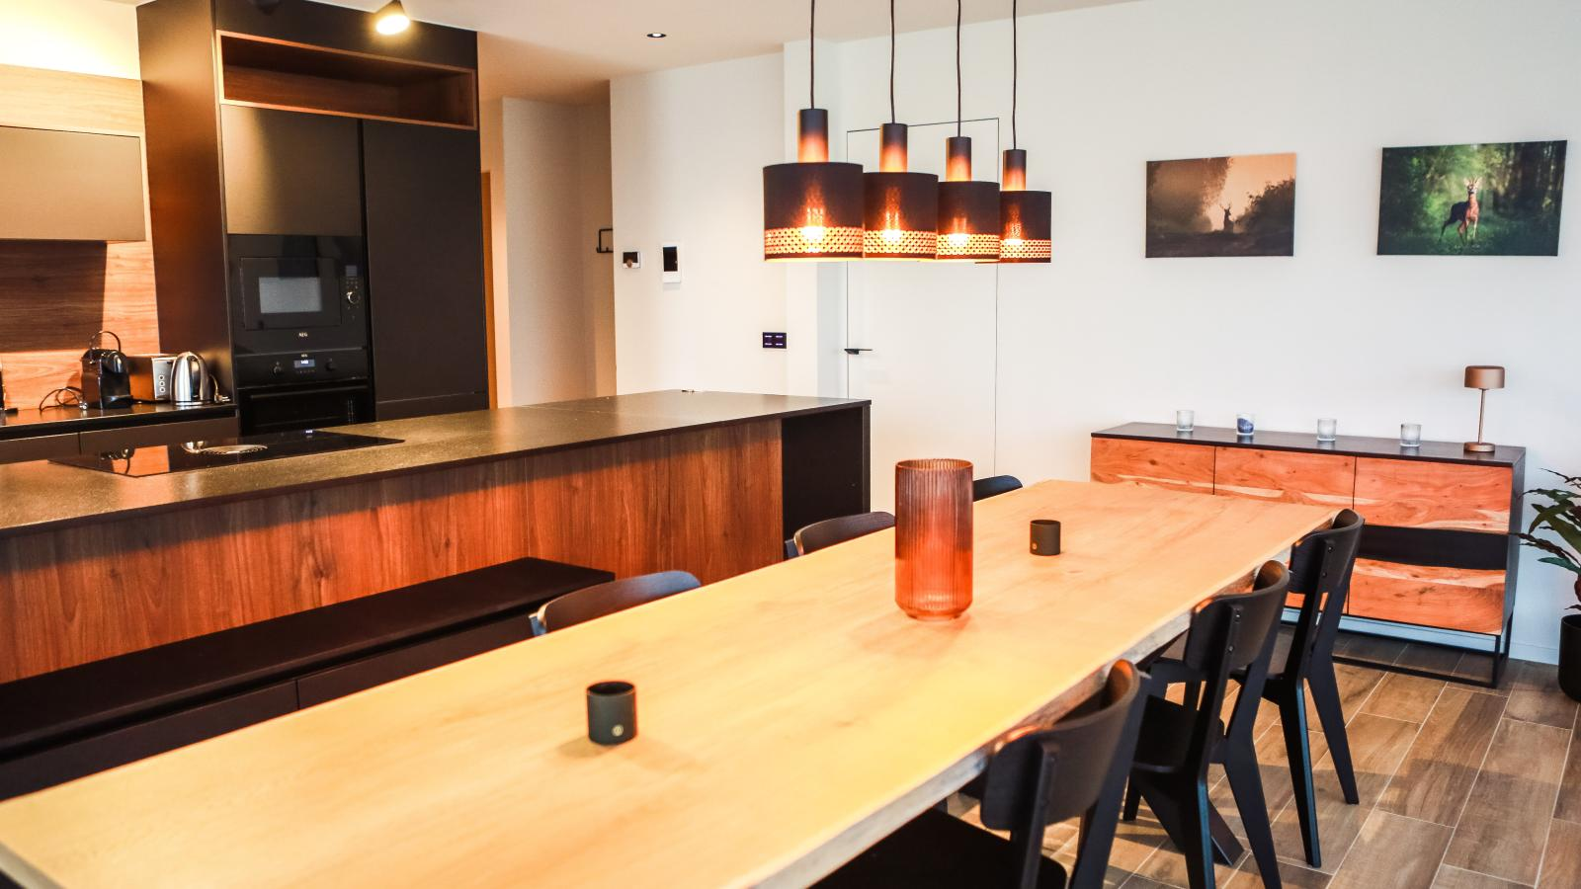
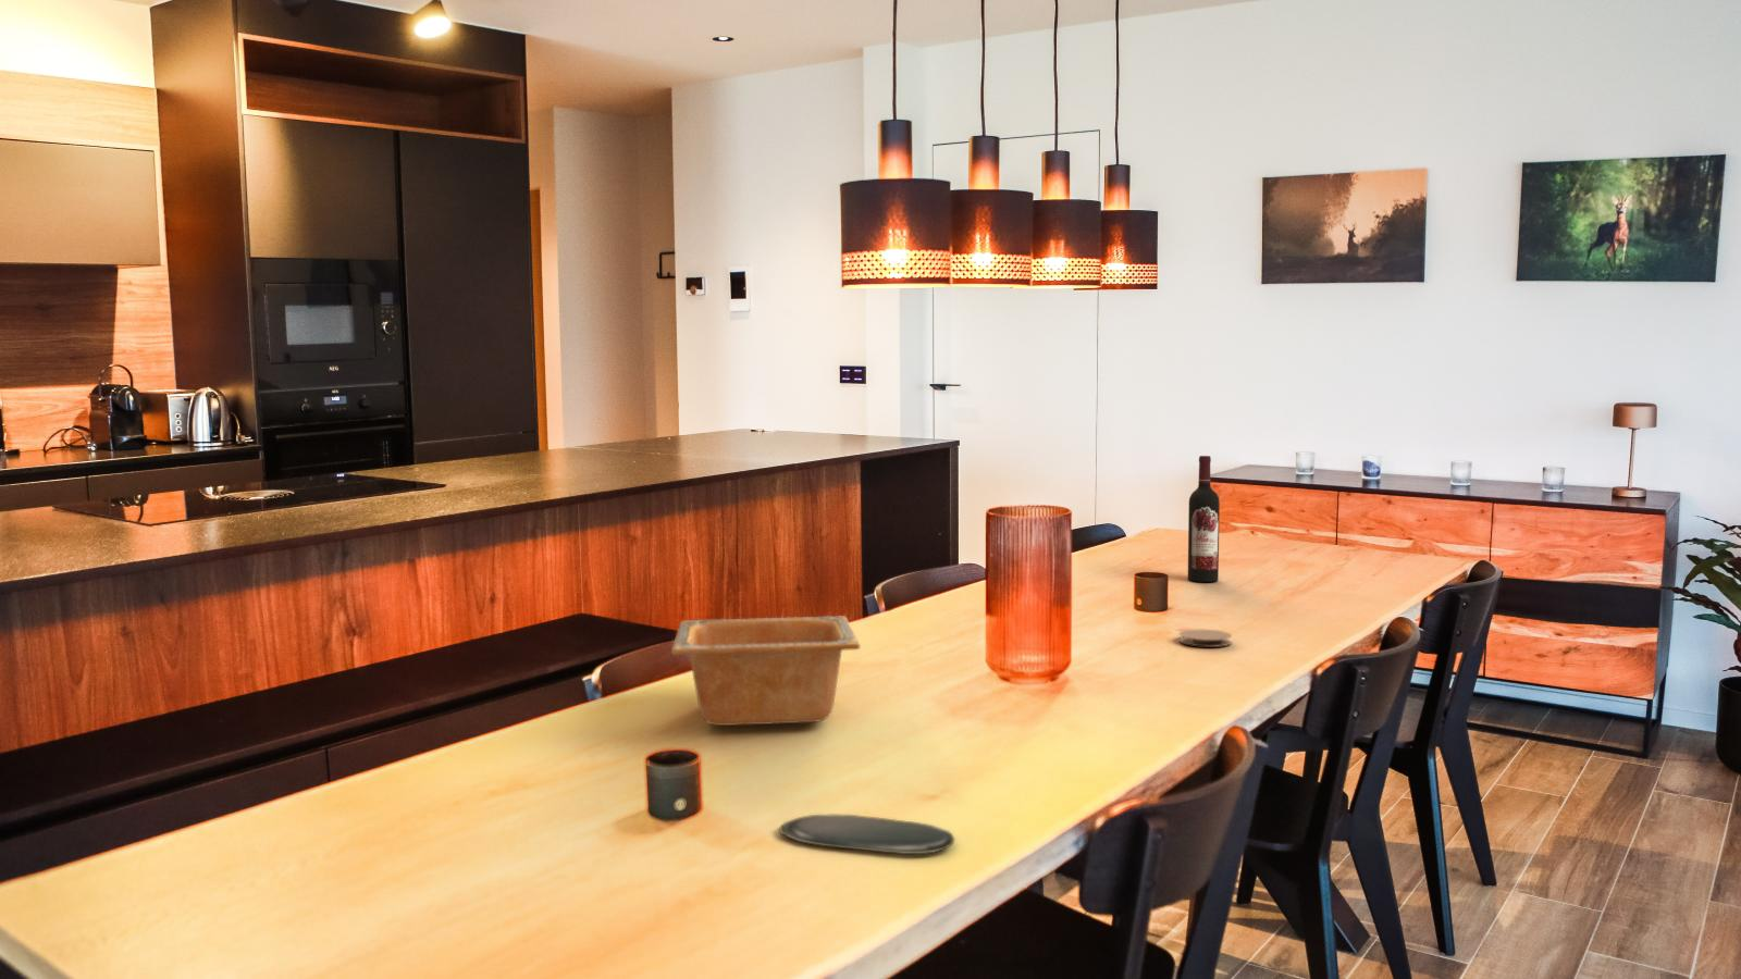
+ oval tray (866, 833)
+ coaster (1204, 637)
+ serving bowl (765, 671)
+ wine bottle (1203, 518)
